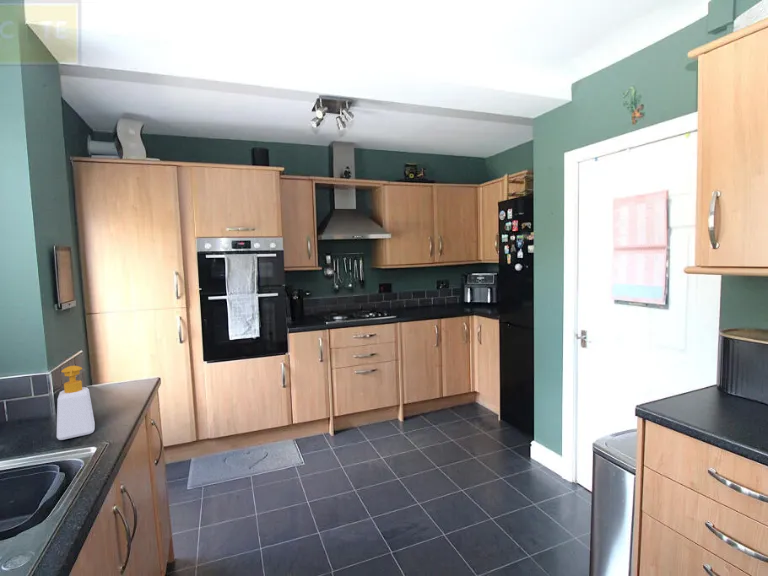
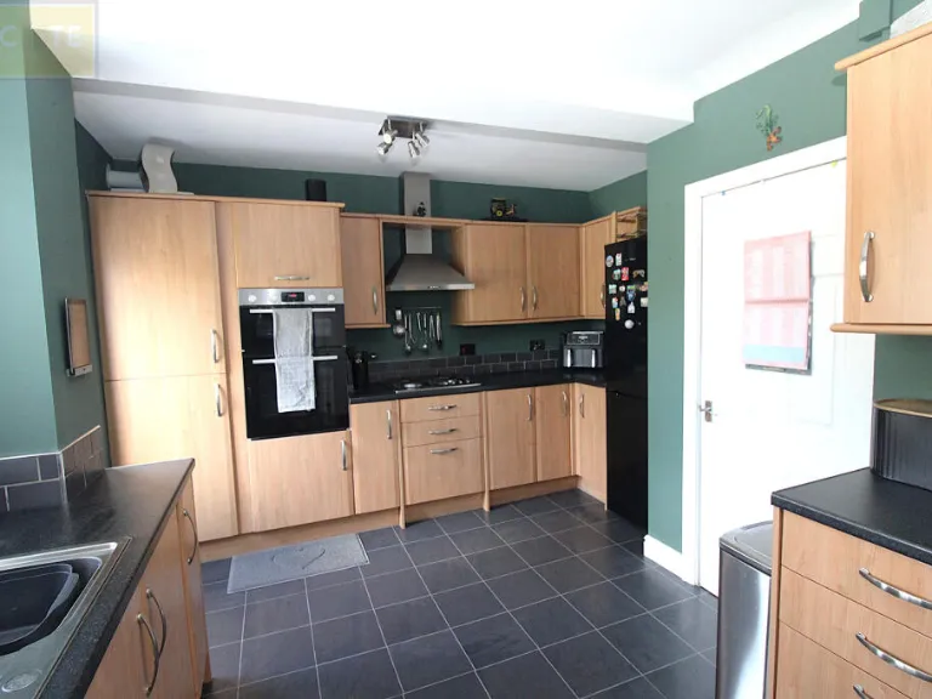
- soap bottle (73, 401)
